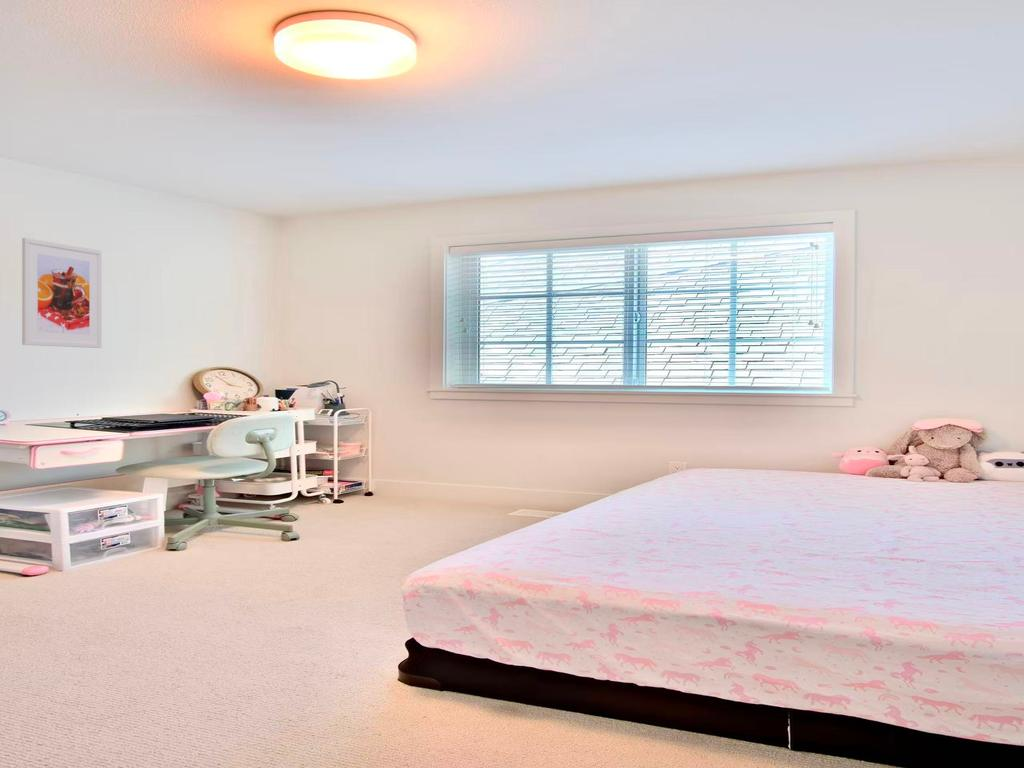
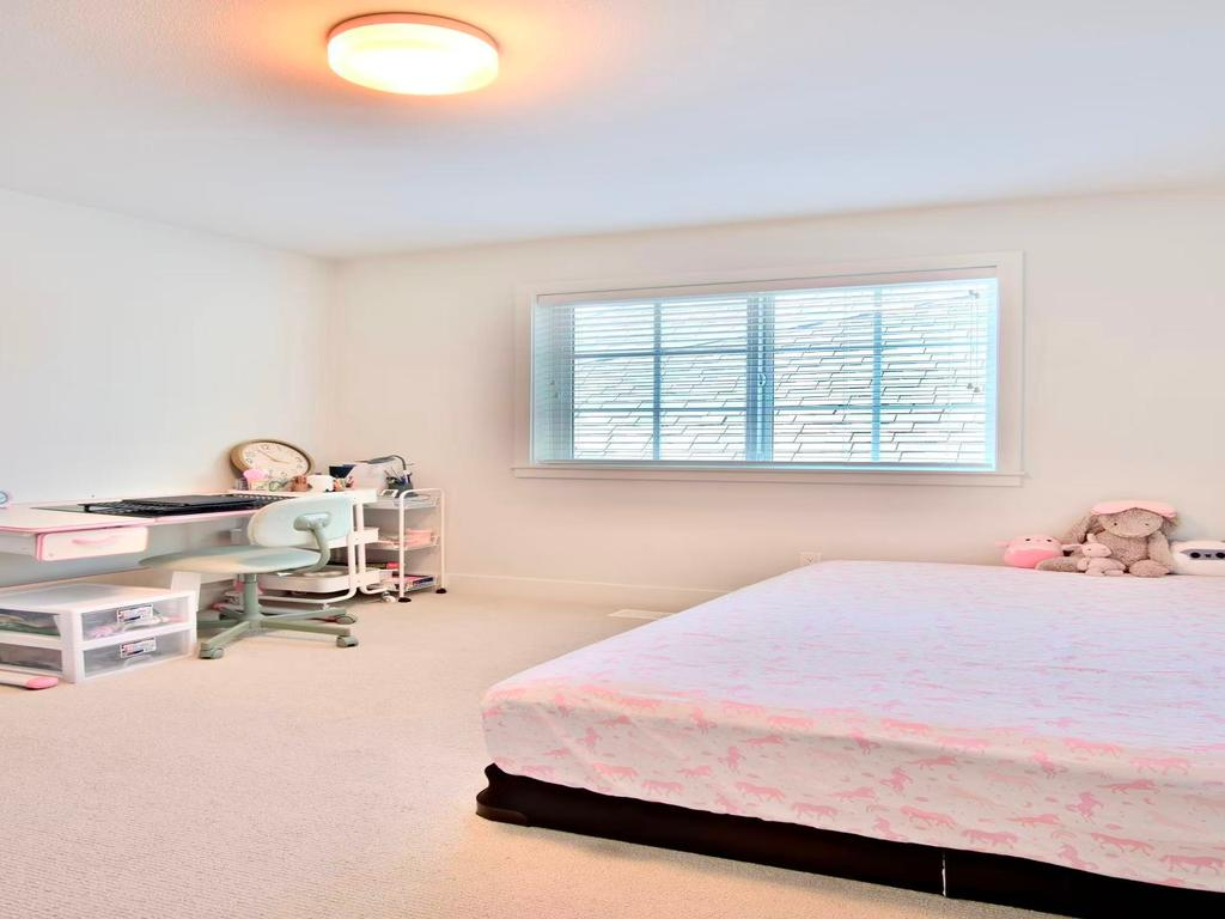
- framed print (63, 295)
